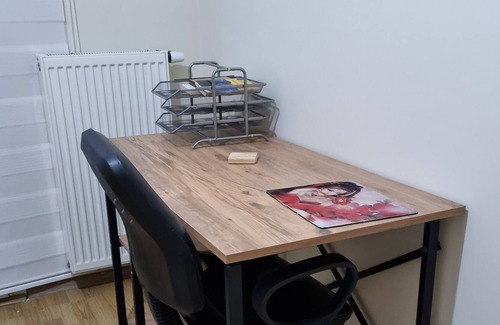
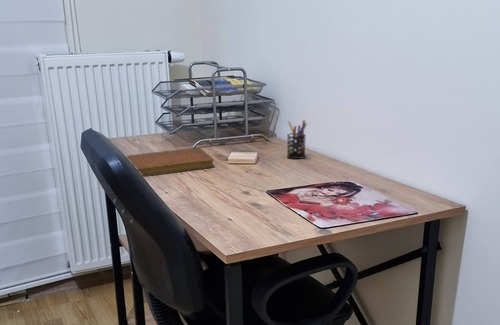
+ pen holder (298, 137)
+ notebook (169, 160)
